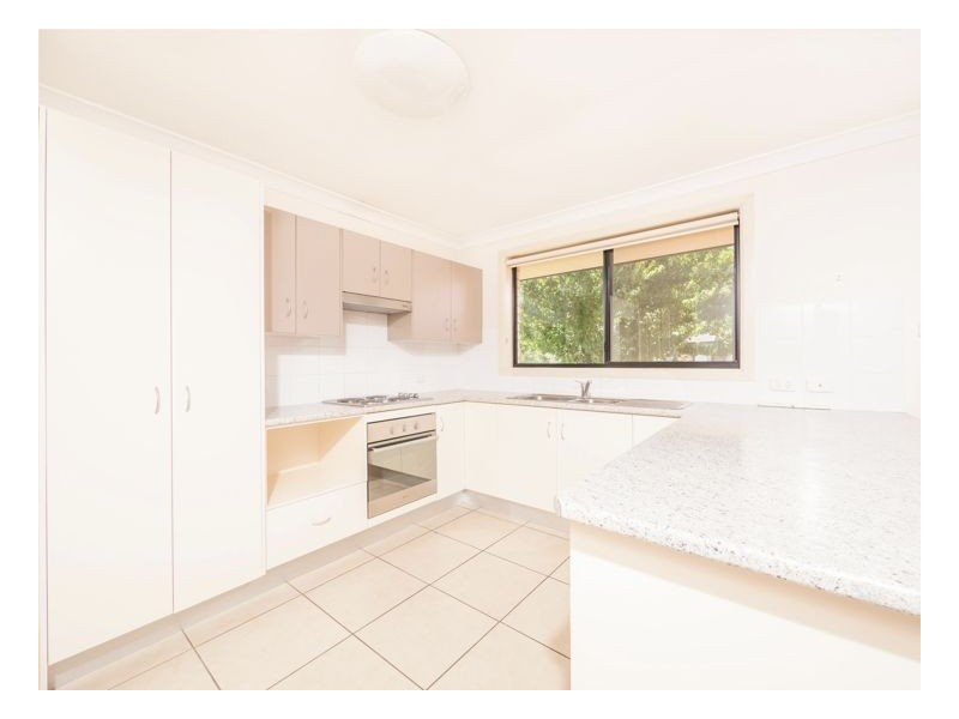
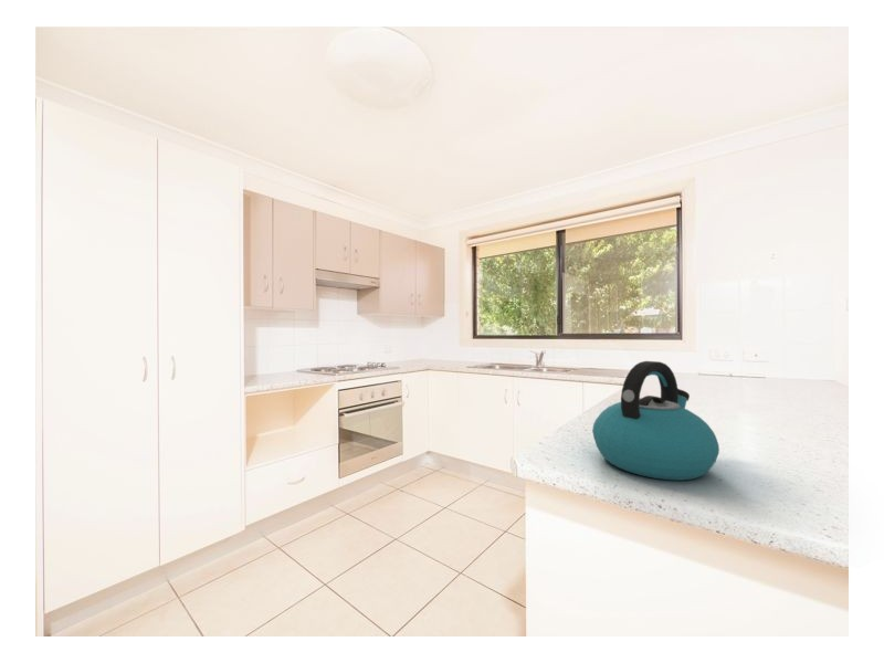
+ kettle (654, 411)
